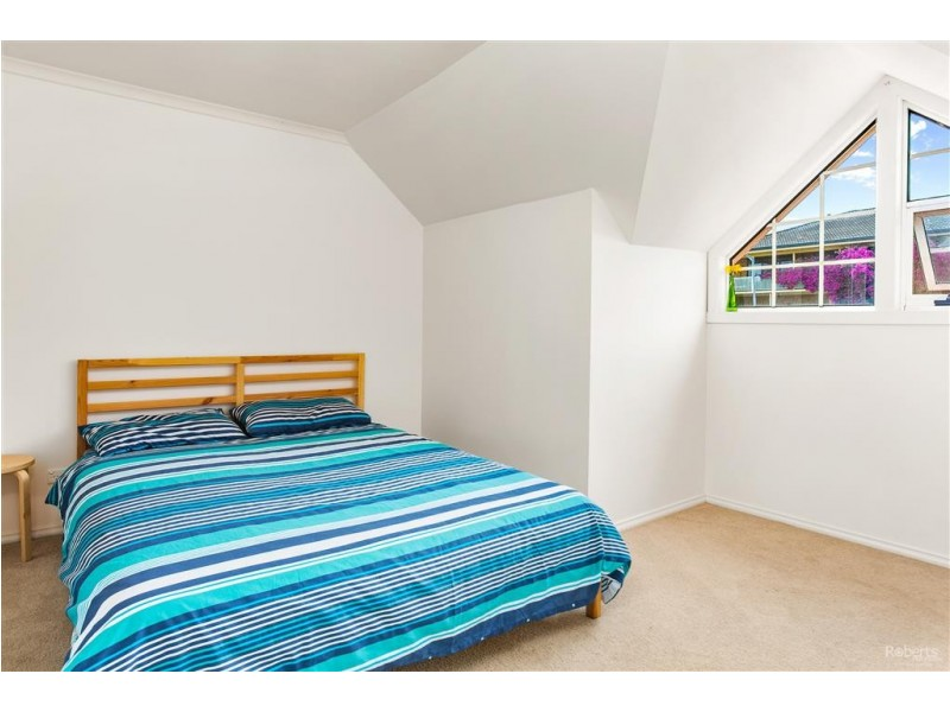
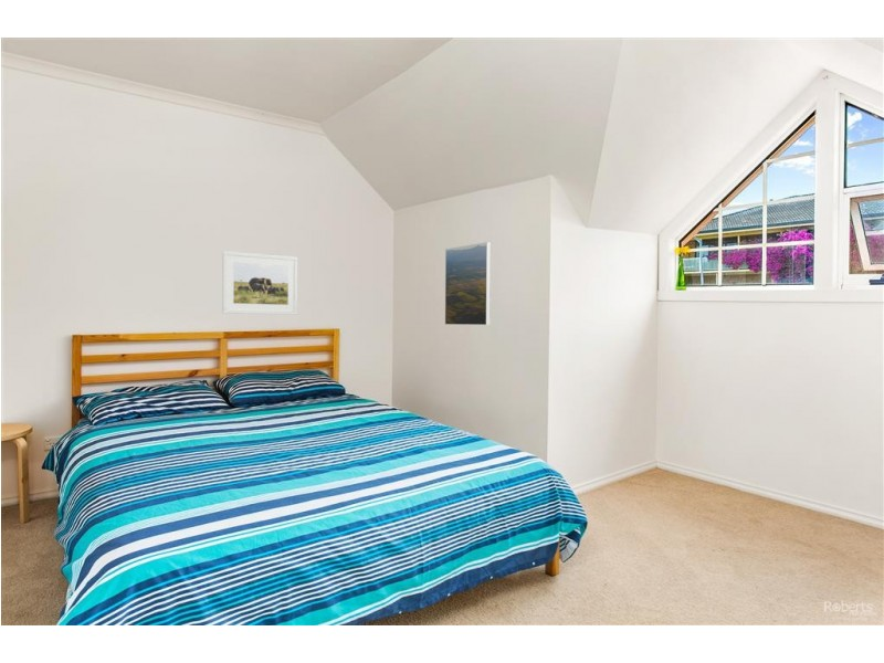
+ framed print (466, 285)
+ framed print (261, 284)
